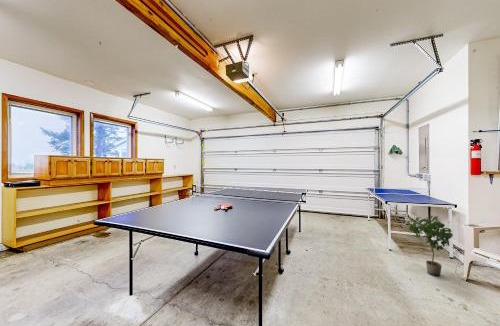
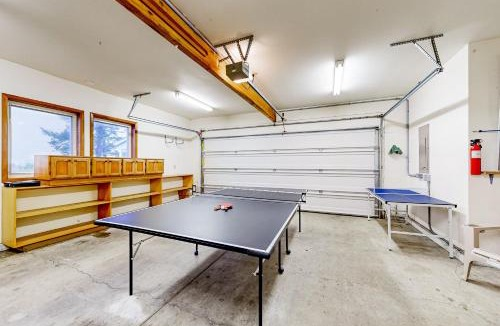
- potted plant (430, 245)
